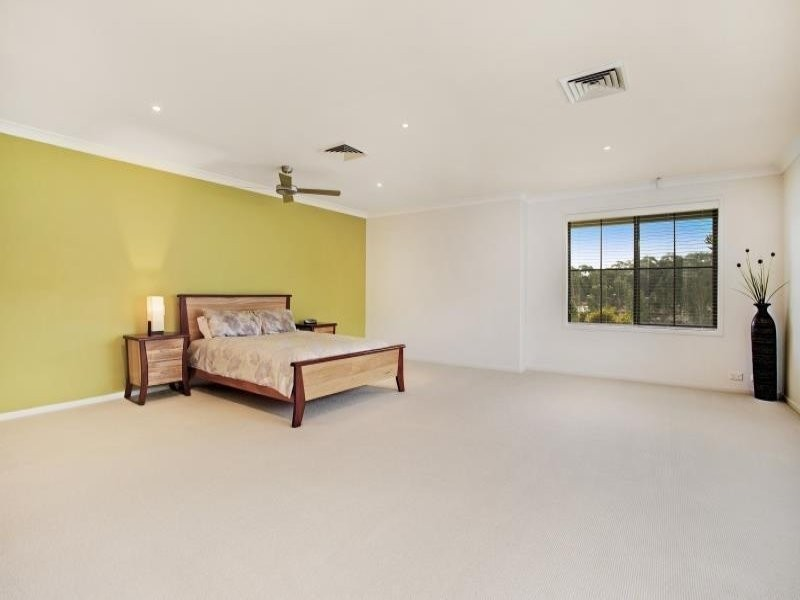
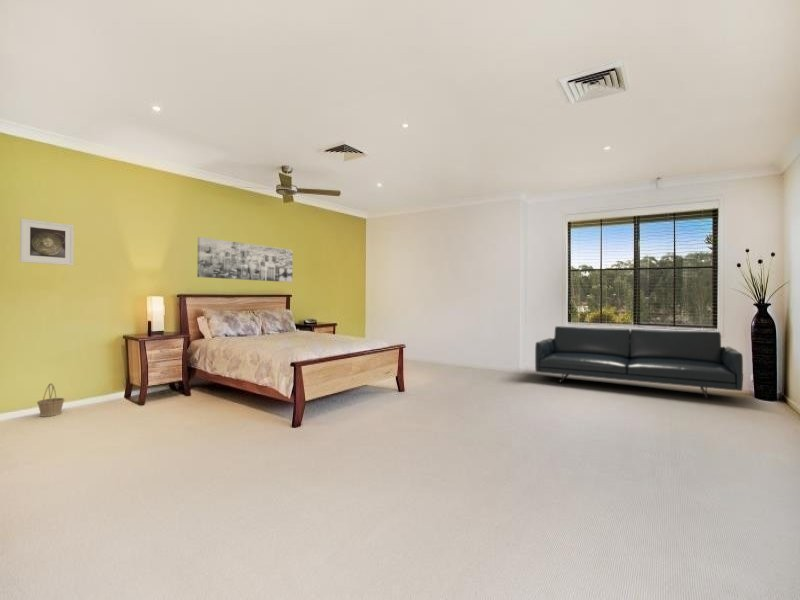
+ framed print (47, 242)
+ sofa (628, 357)
+ basket (50, 398)
+ wall art (250, 262)
